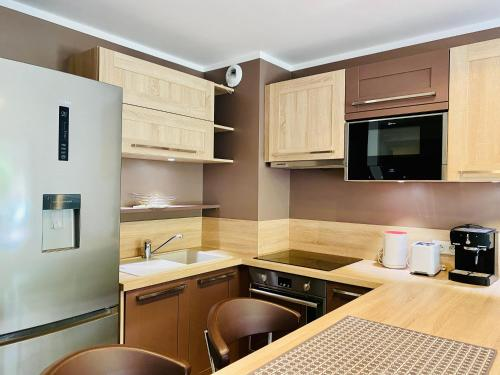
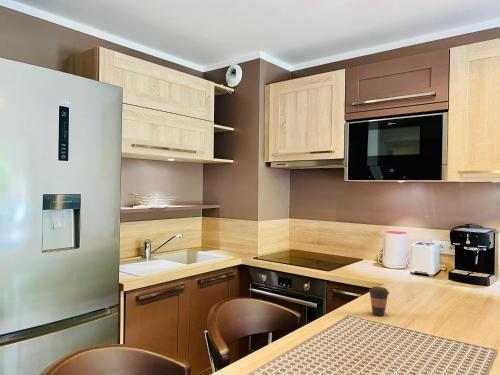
+ coffee cup (378, 301)
